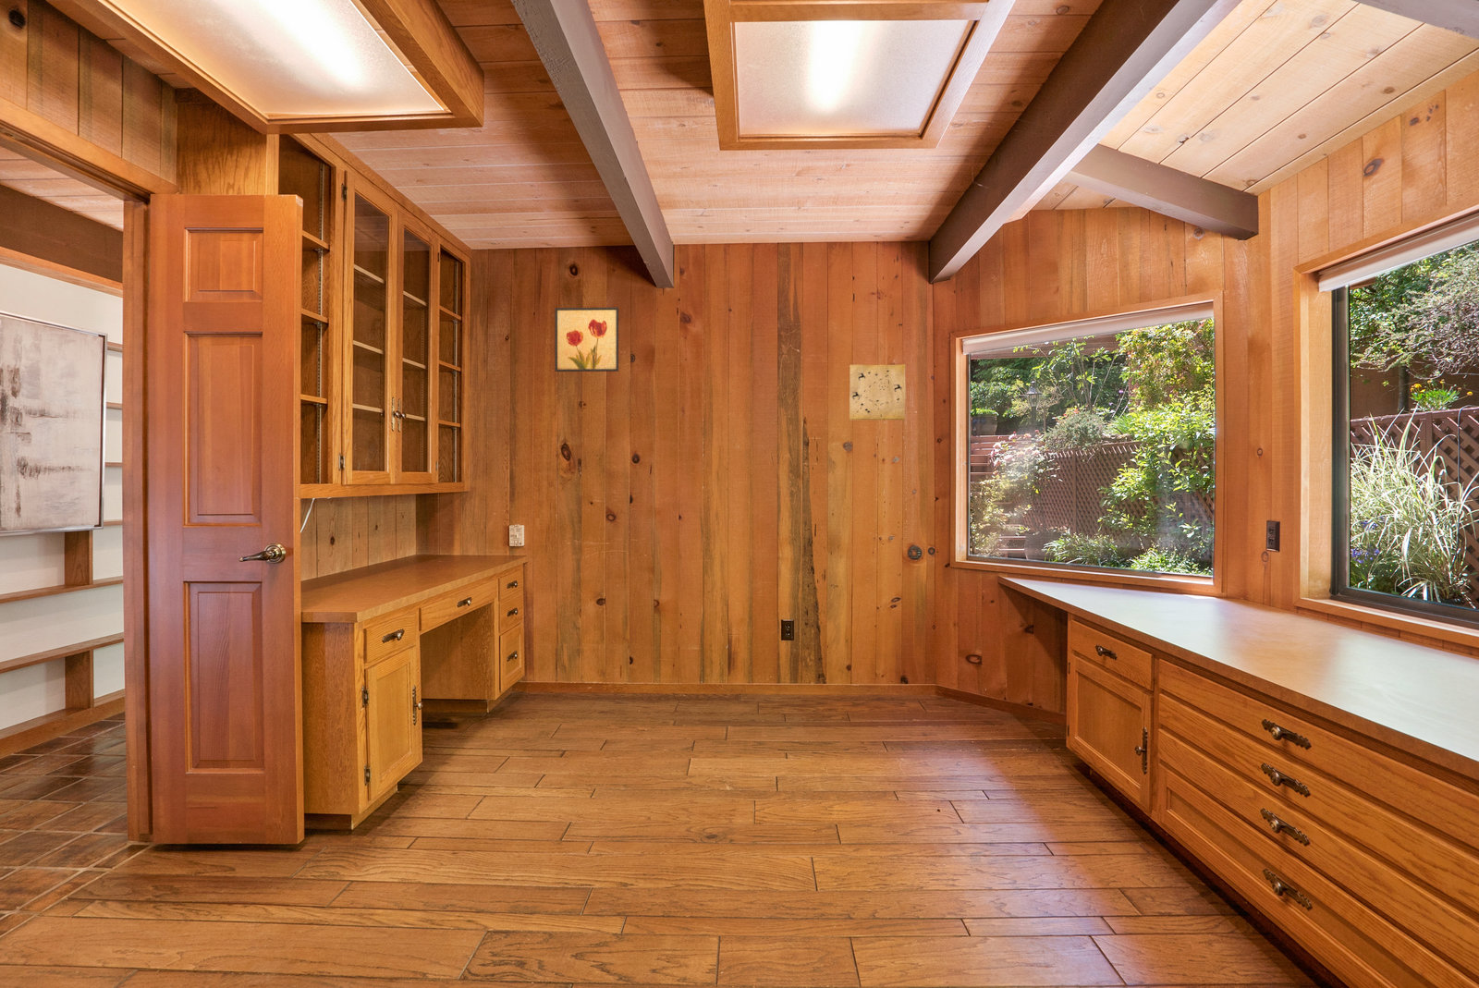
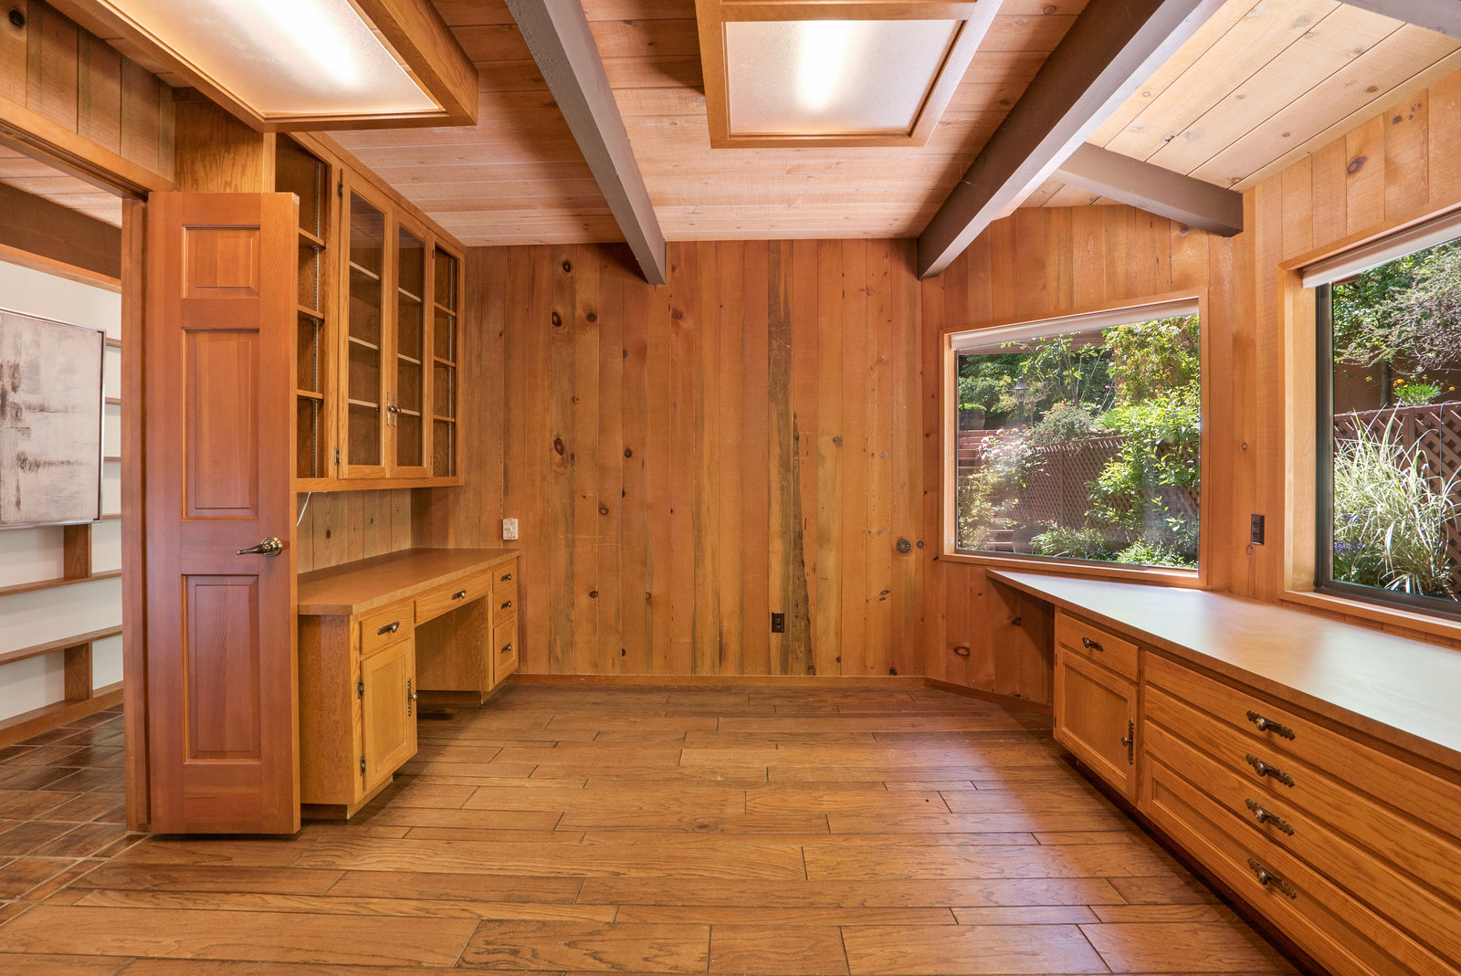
- map (877, 391)
- wall art (587, 340)
